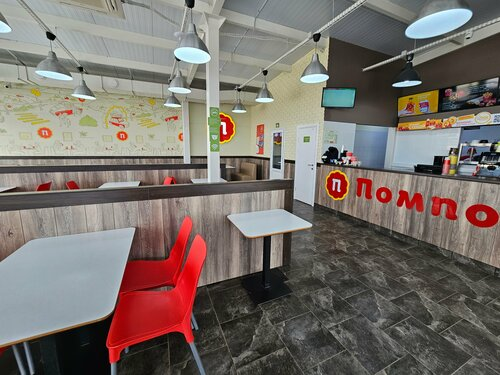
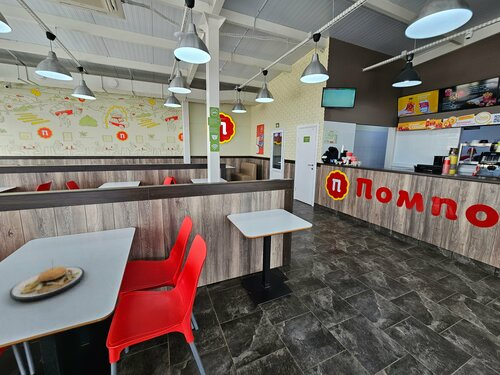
+ plate (48, 271)
